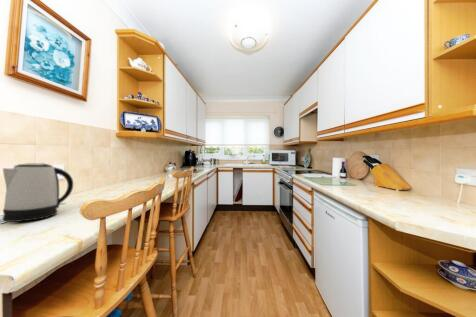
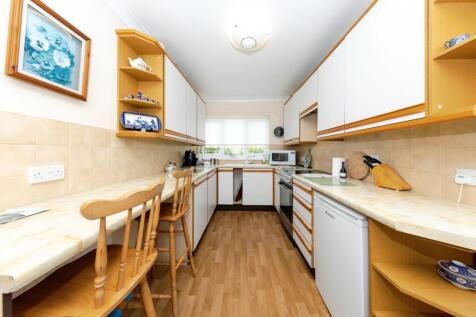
- kettle (41, 189)
